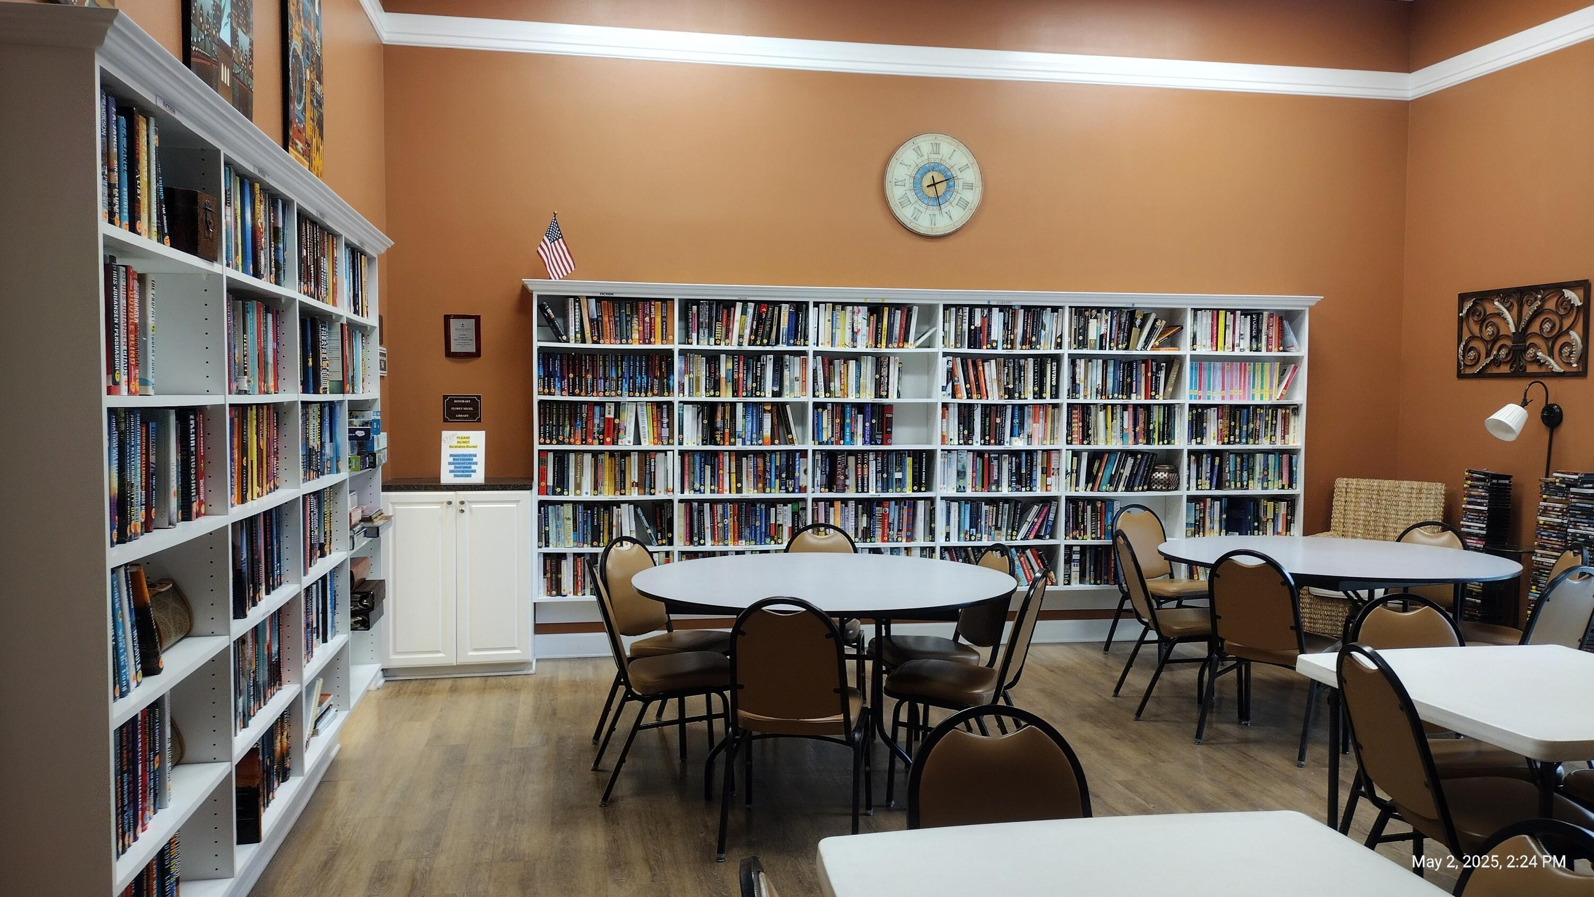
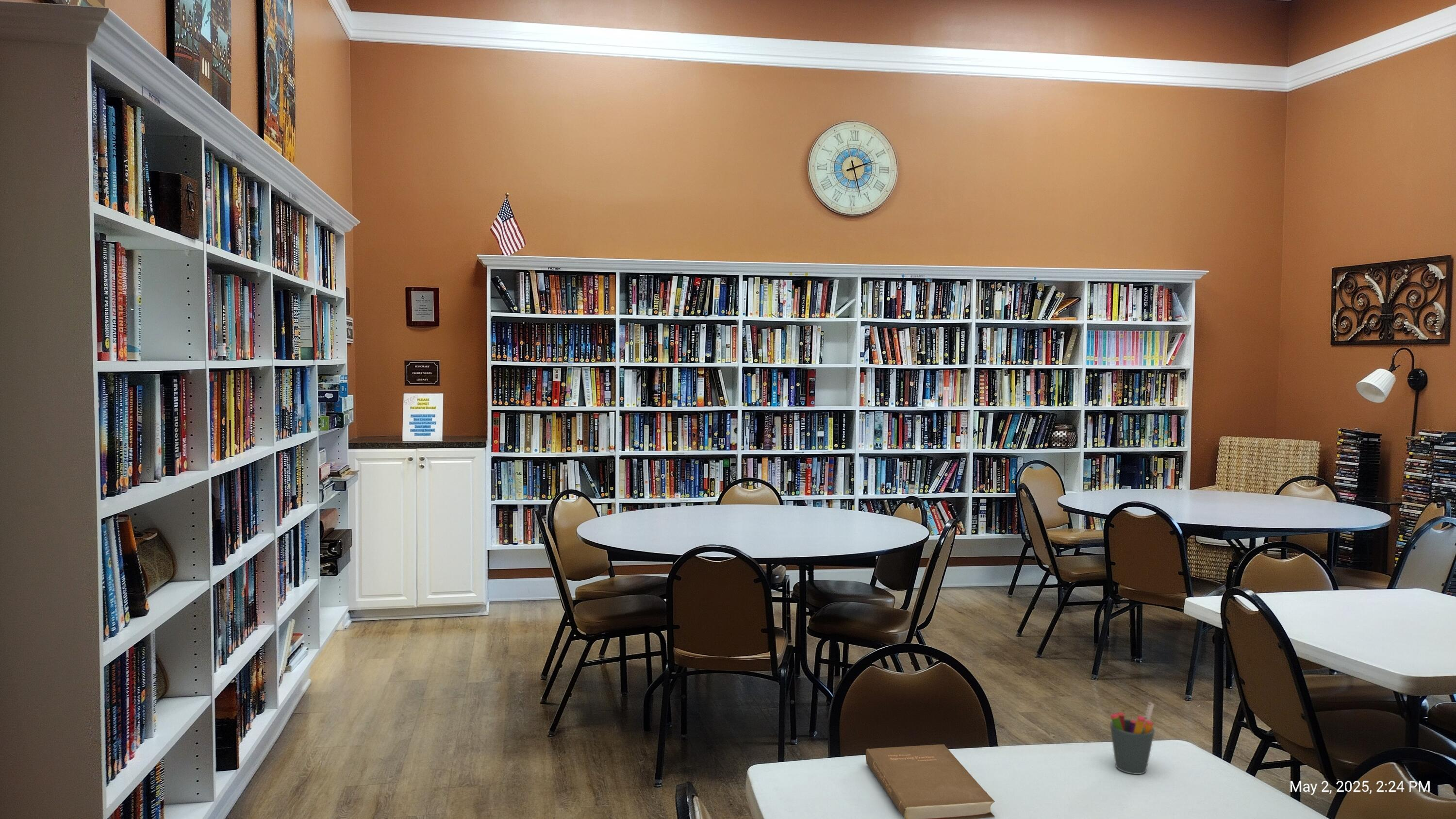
+ book (925, 781)
+ pen holder (1132, 736)
